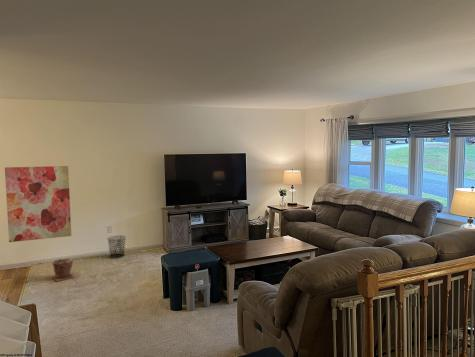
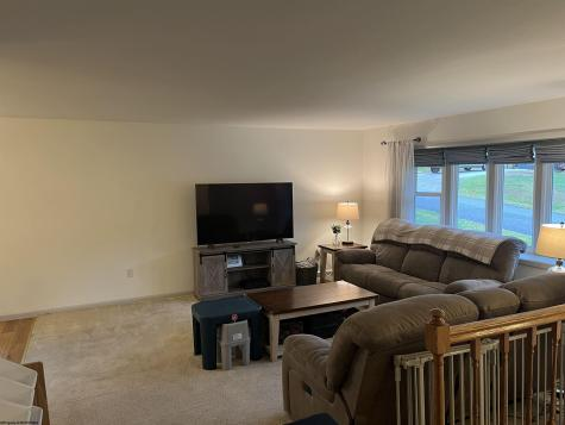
- wall art (39, 203)
- waste bin (117, 246)
- plant pot (63, 268)
